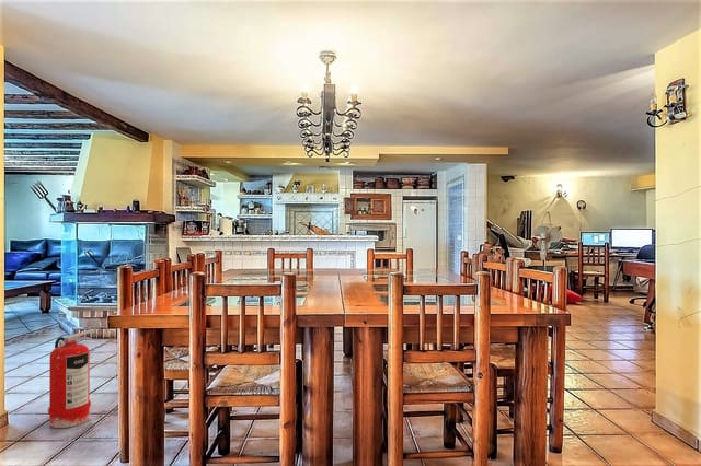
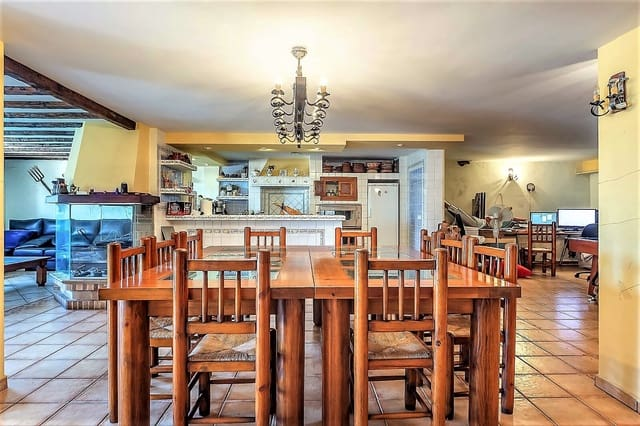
- fire extinguisher (69, 375)
